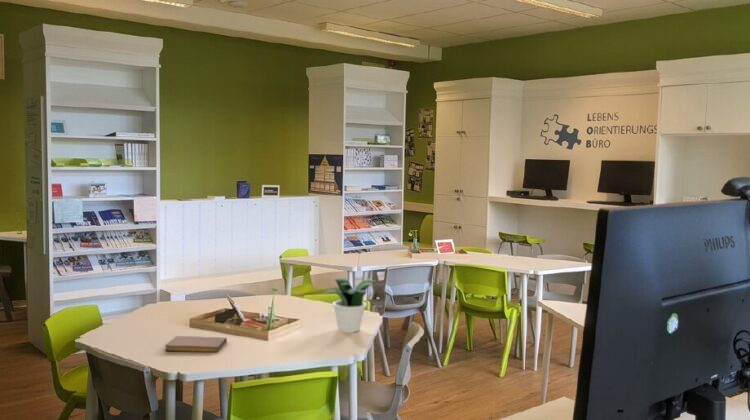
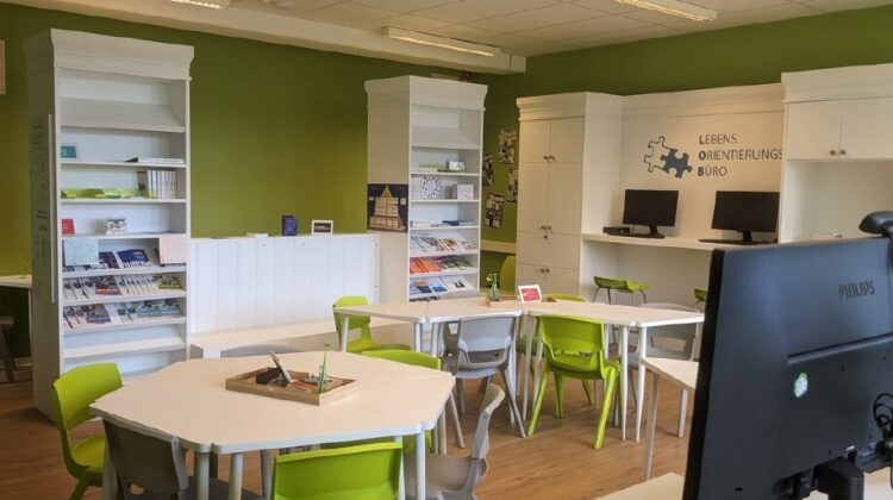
- notebook (196, 343)
- potted plant (352, 304)
